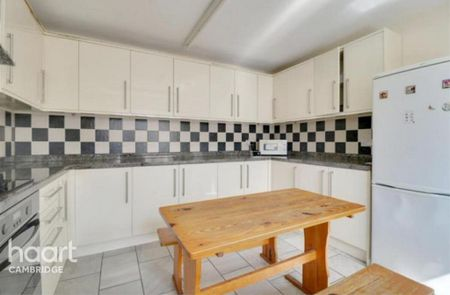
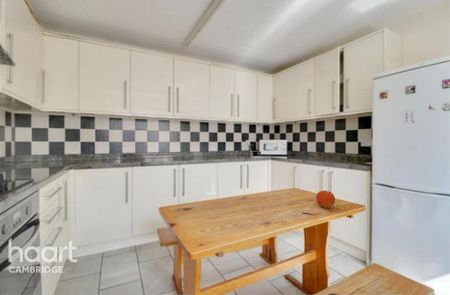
+ fruit (325, 198)
